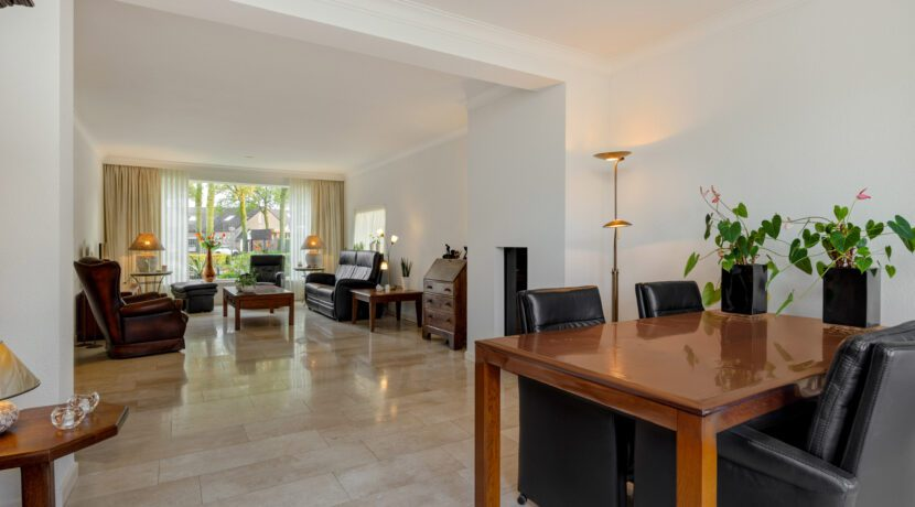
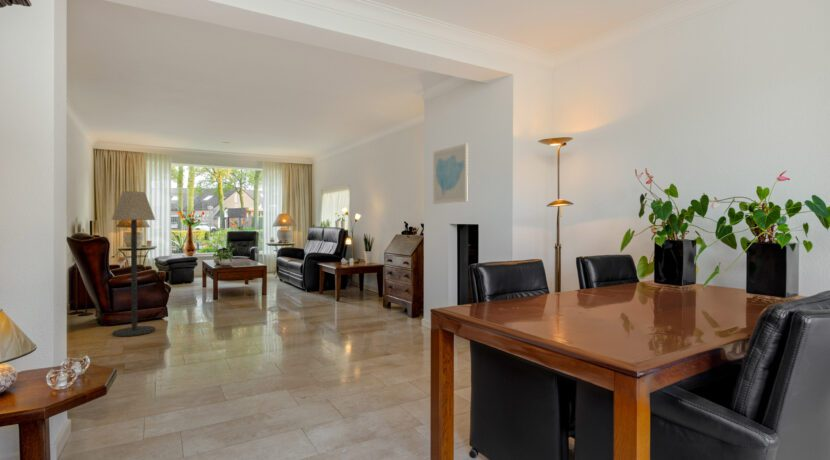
+ floor lamp (134, 262)
+ wall art (449, 175)
